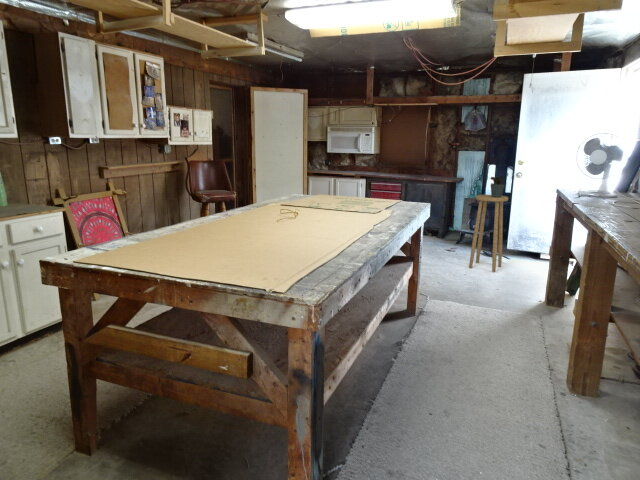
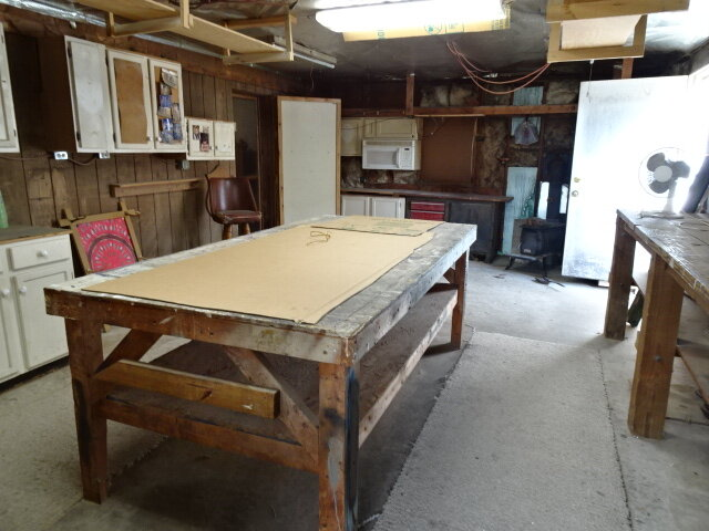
- stool (494, 232)
- potted plant (495, 184)
